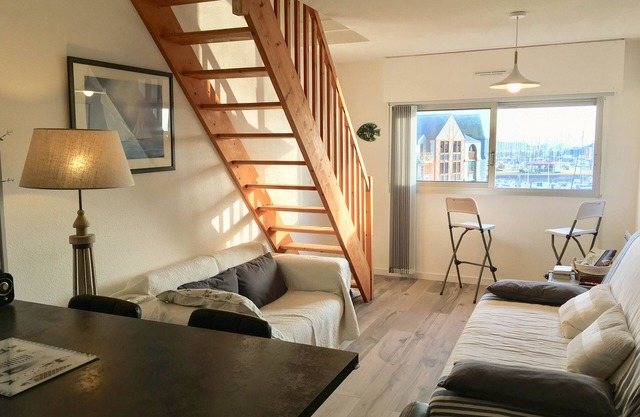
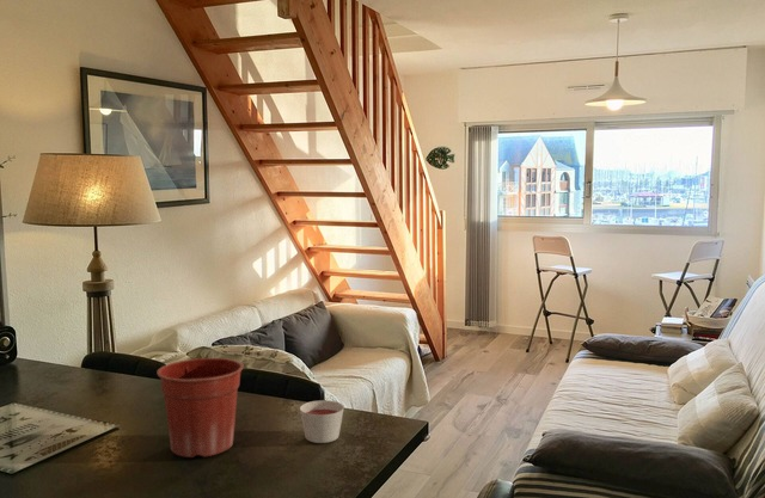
+ flower pot (201, 407)
+ candle (322, 422)
